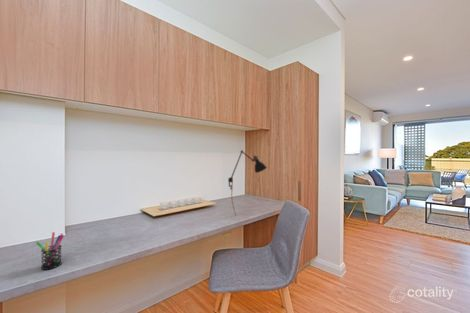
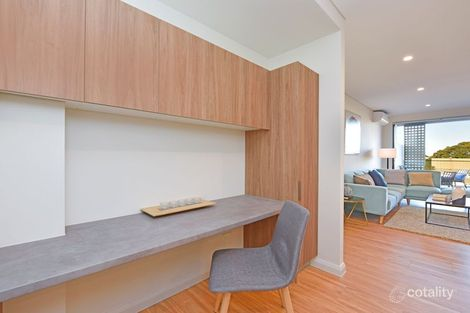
- desk lamp (255, 172)
- pen holder (49, 250)
